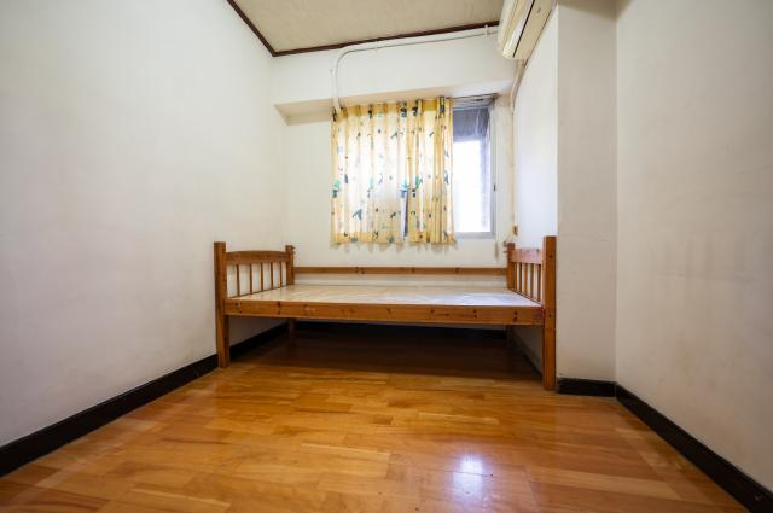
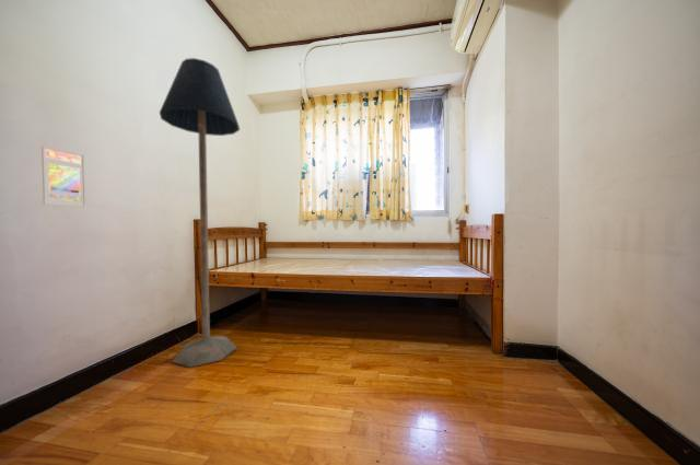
+ floor lamp (203, 211)
+ trading card display case (65, 177)
